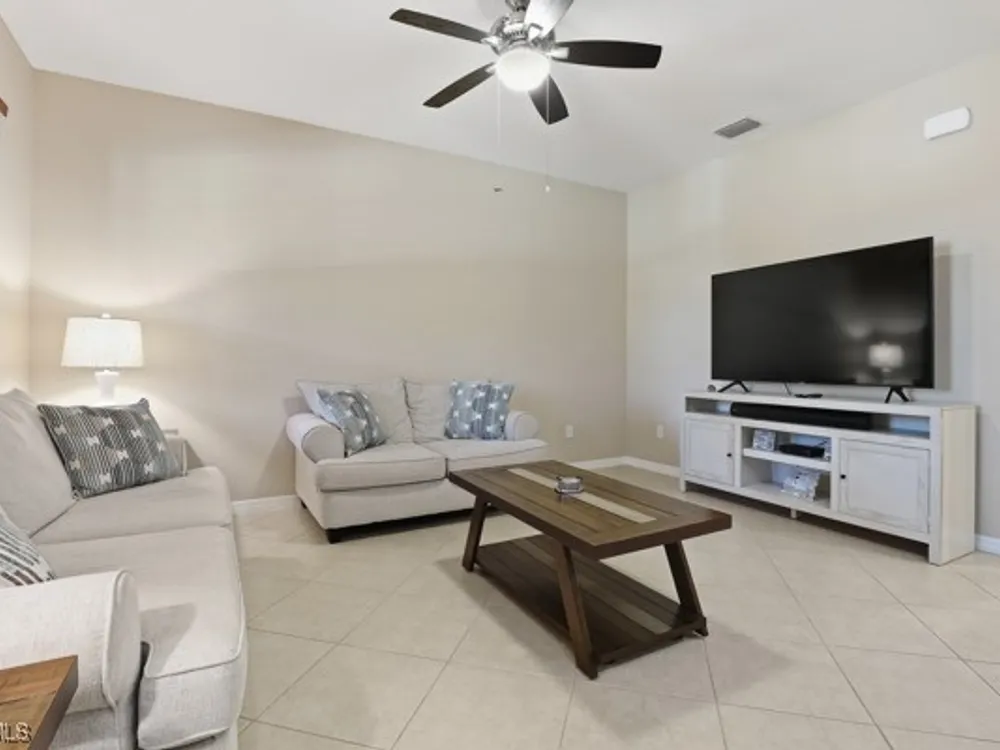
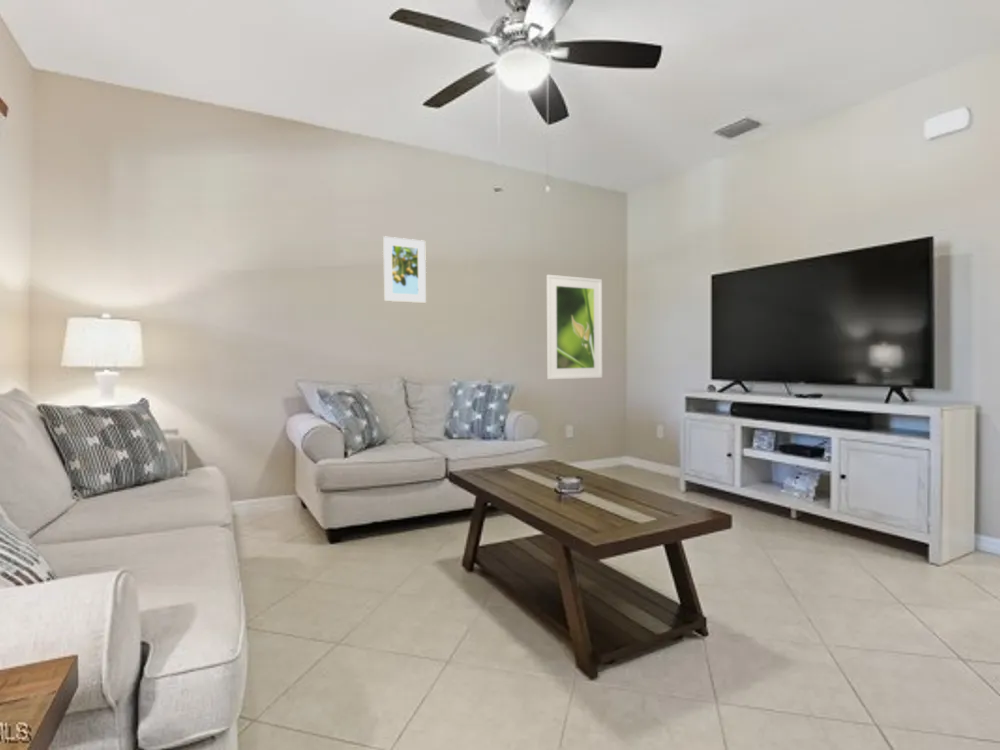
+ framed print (405, 270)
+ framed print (575, 327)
